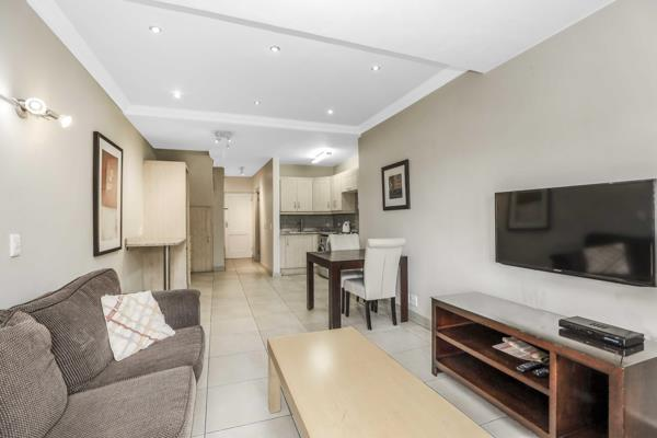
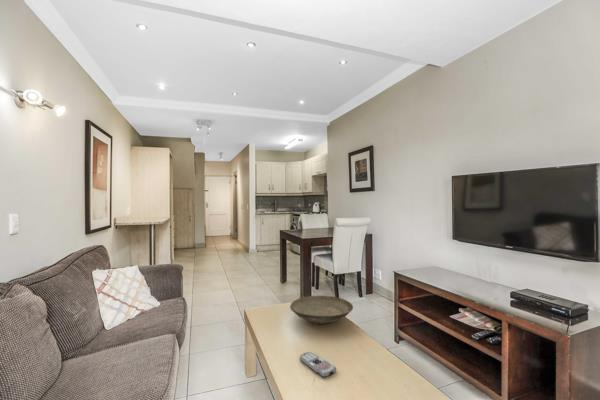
+ remote control (316, 363)
+ decorative bowl (321, 312)
